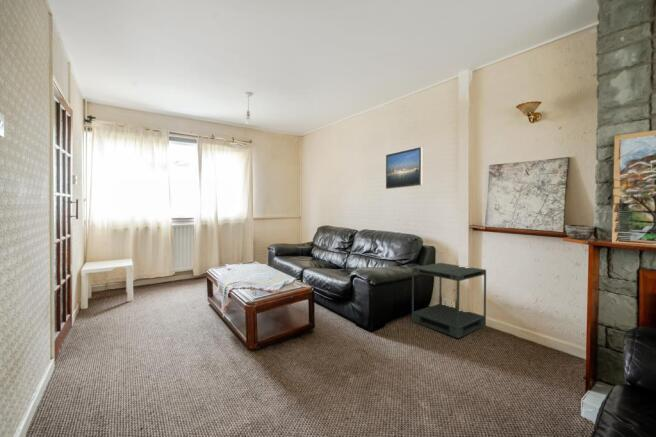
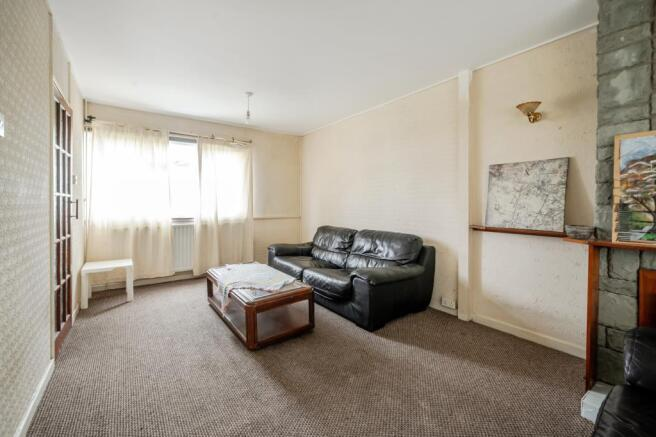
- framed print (403, 169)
- side table (440, 295)
